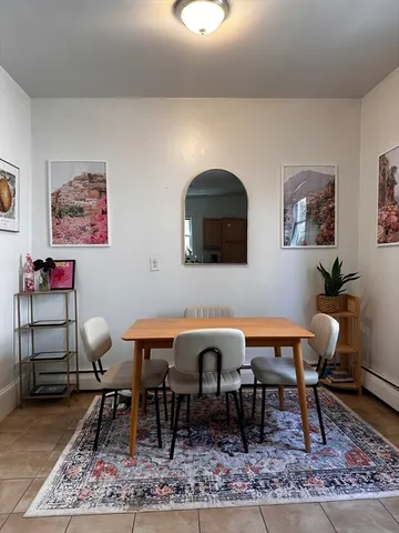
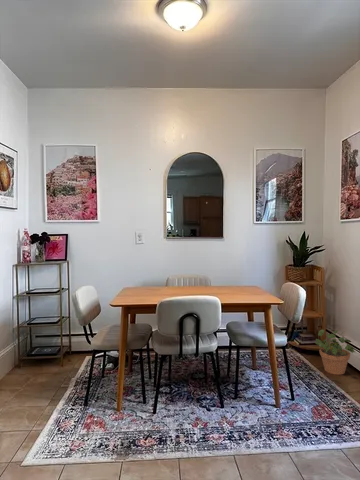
+ potted plant (337, 353)
